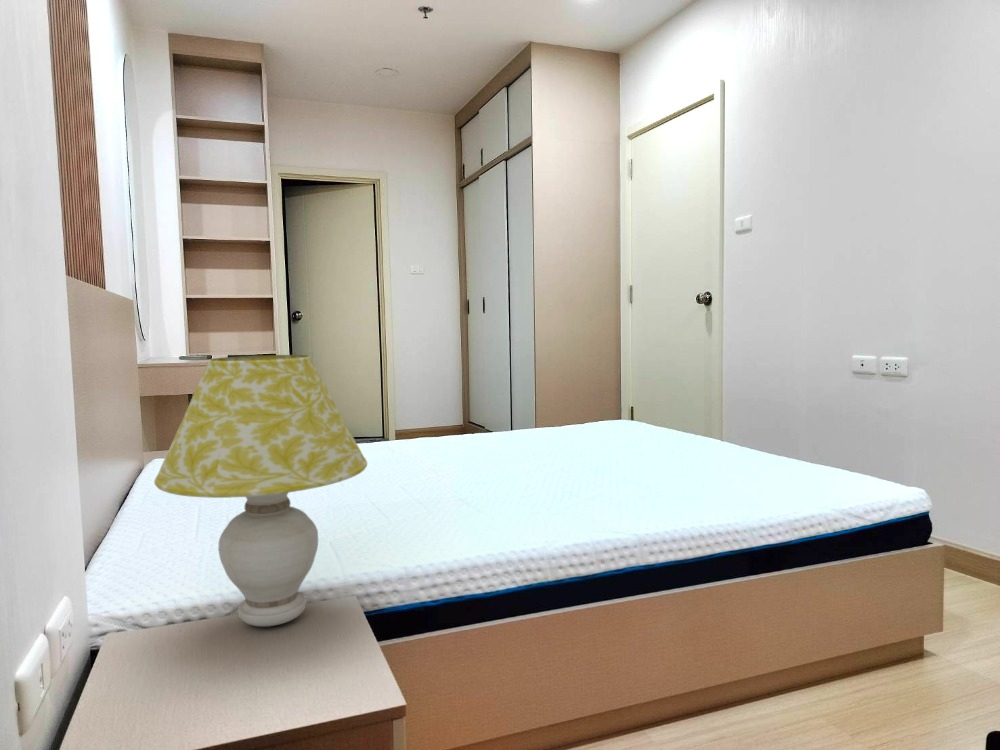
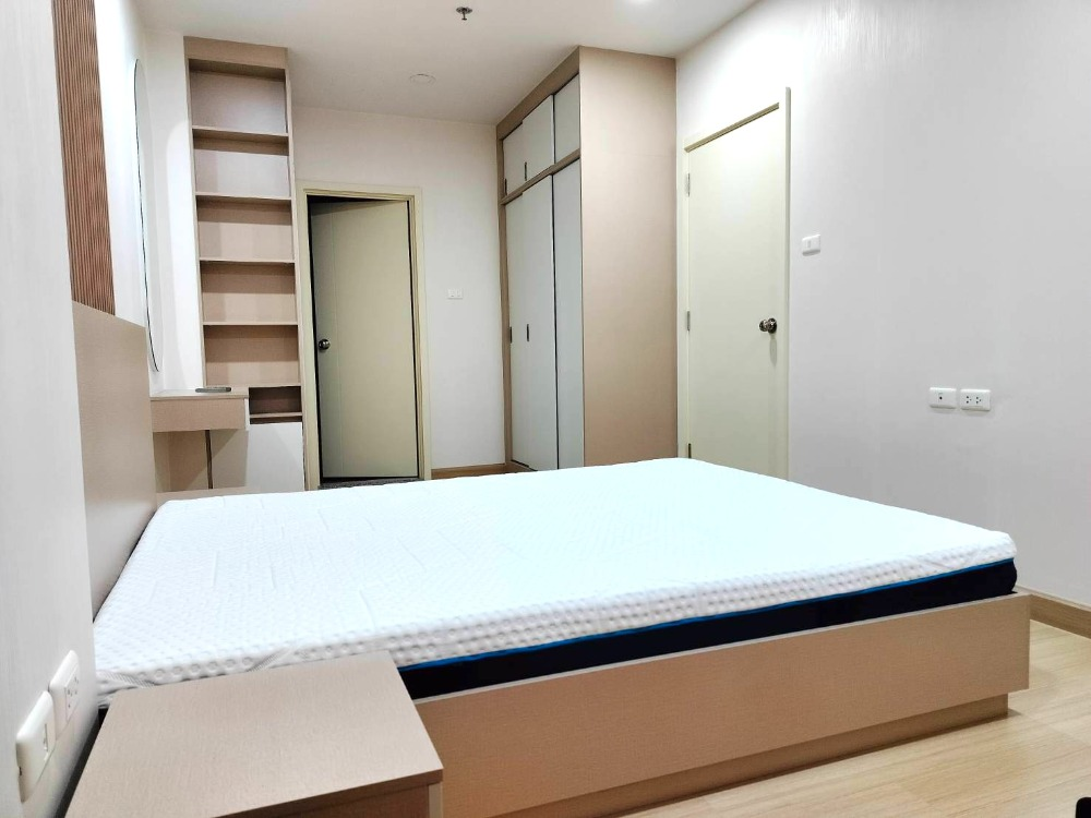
- table lamp (267, 490)
